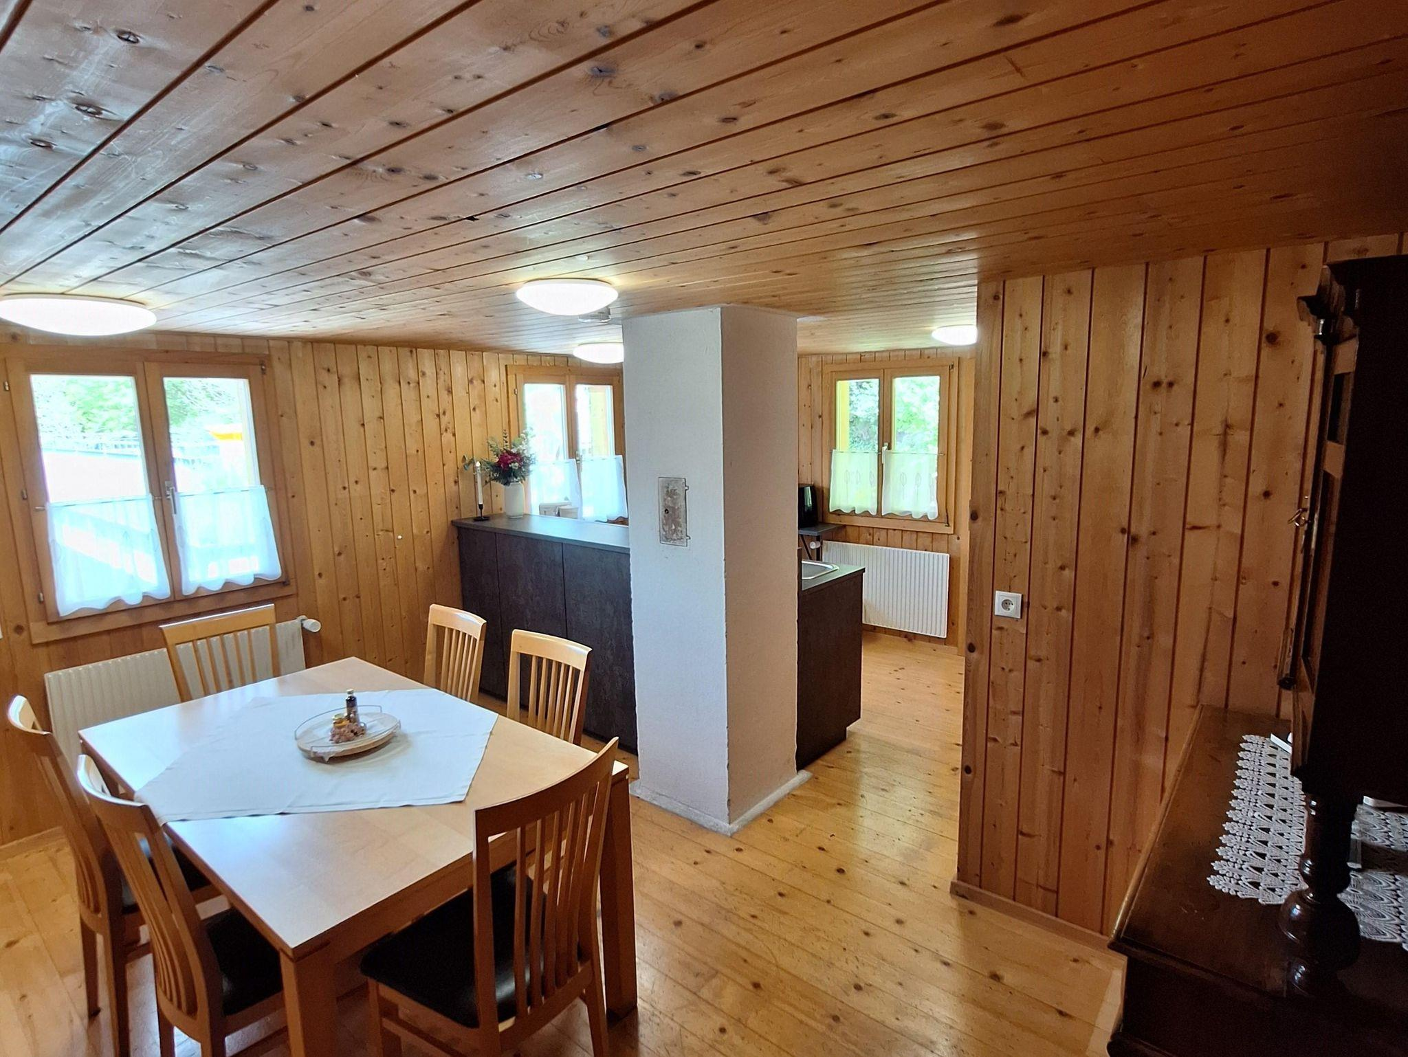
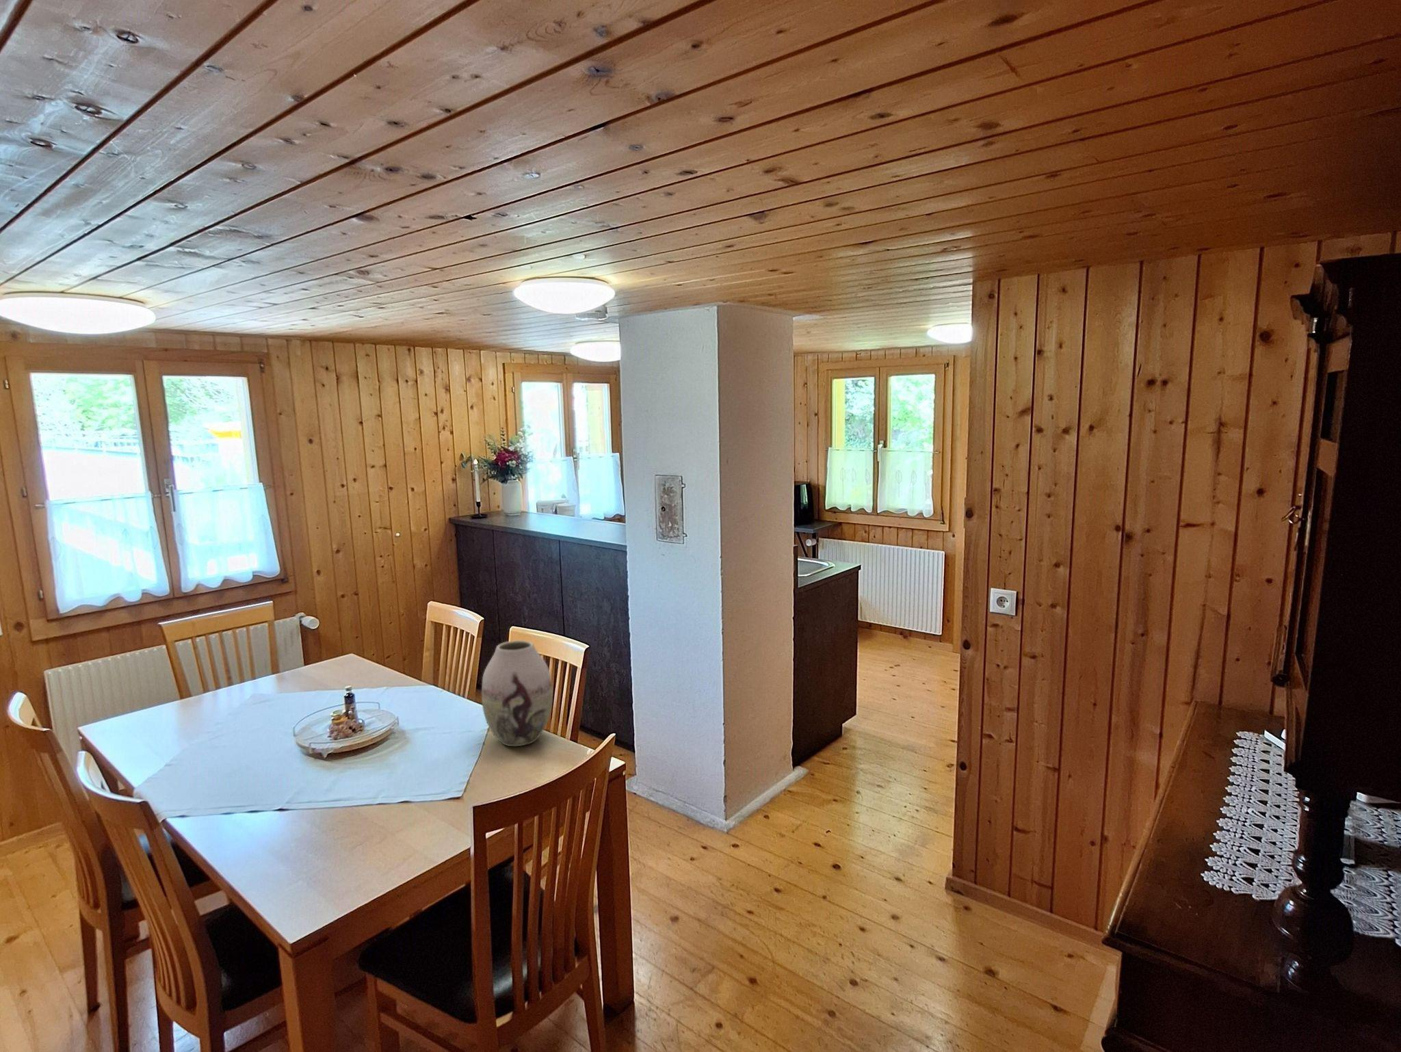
+ vase (517, 692)
